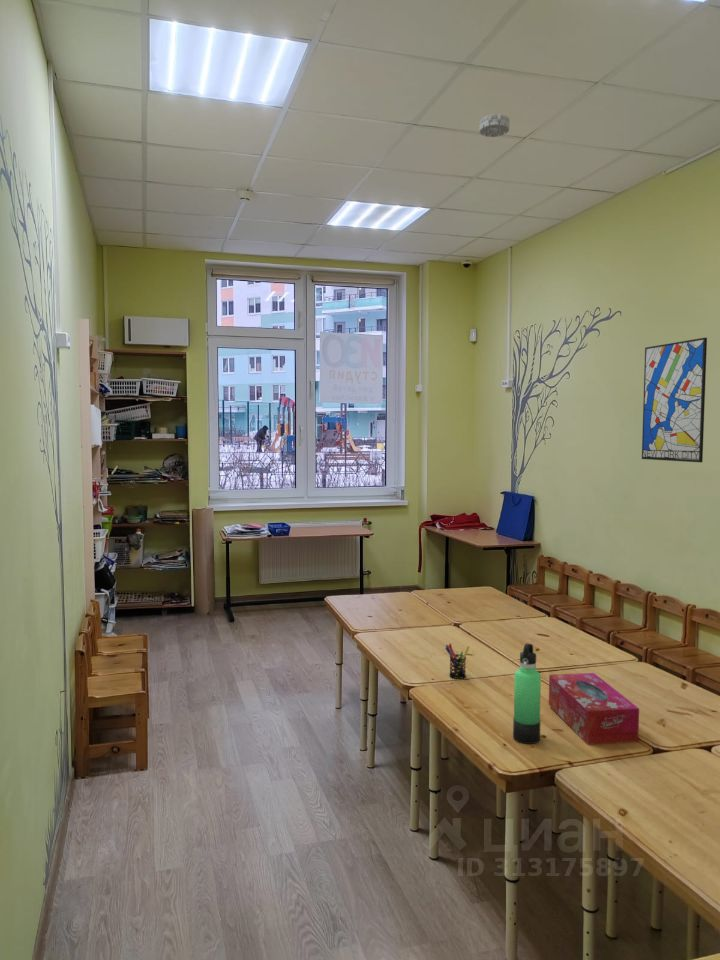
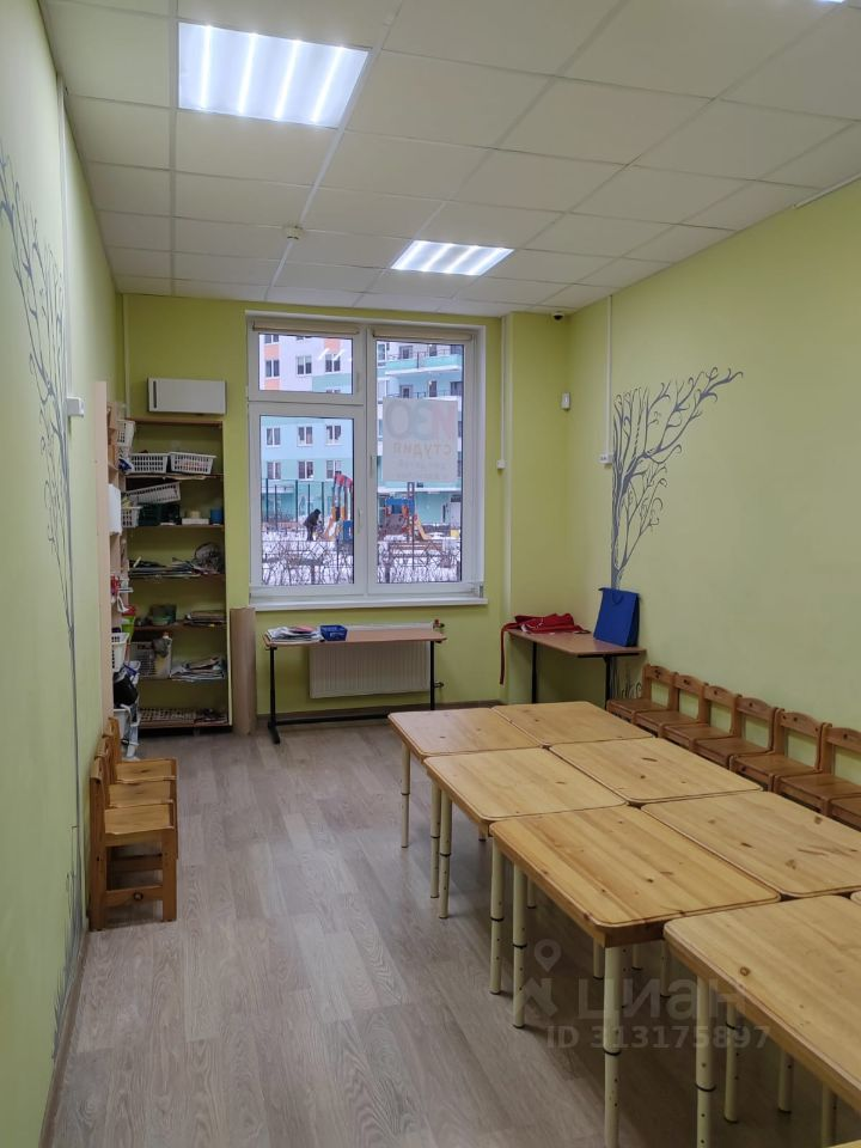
- thermos bottle (527, 691)
- pen holder (457, 660)
- smoke detector (494, 124)
- wall art (672, 402)
- tissue box (590, 706)
